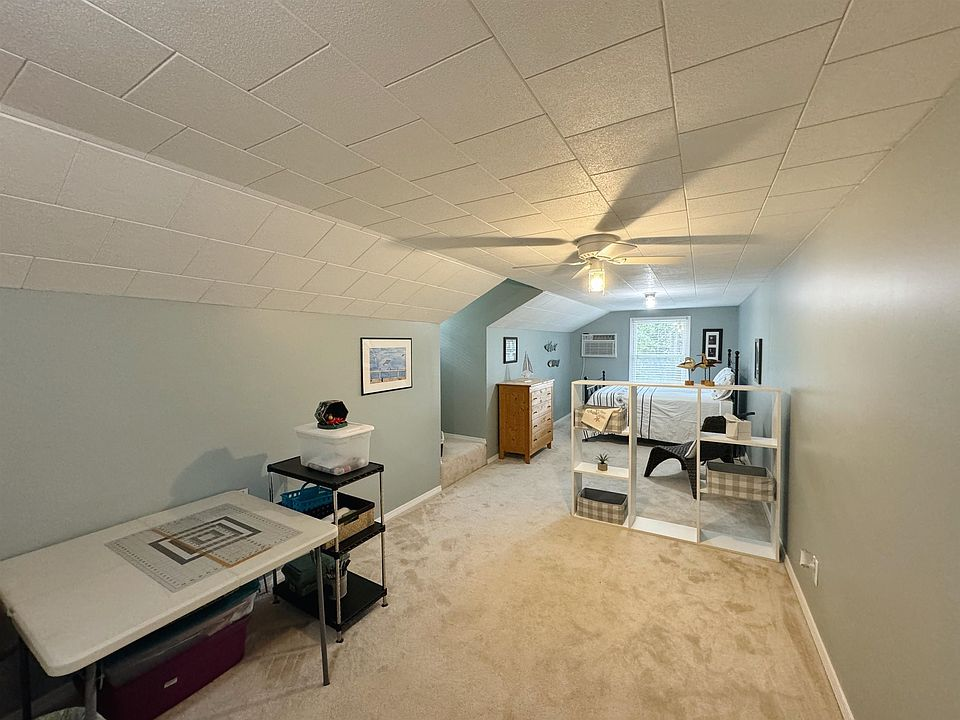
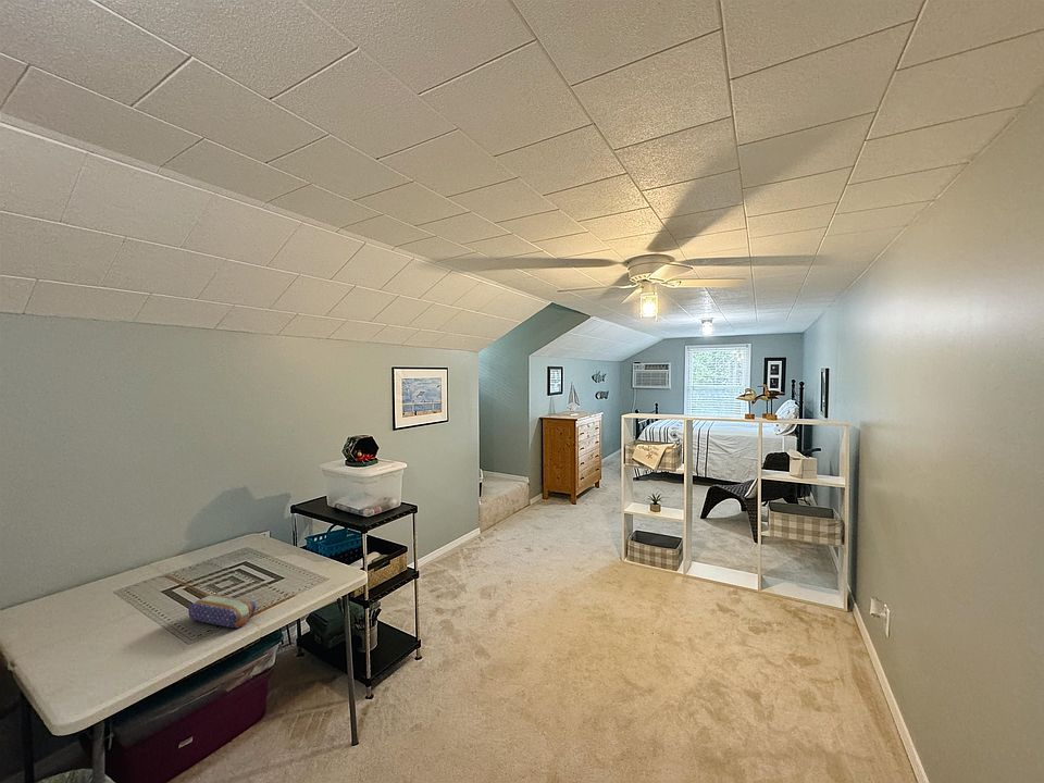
+ pencil case (222, 609)
